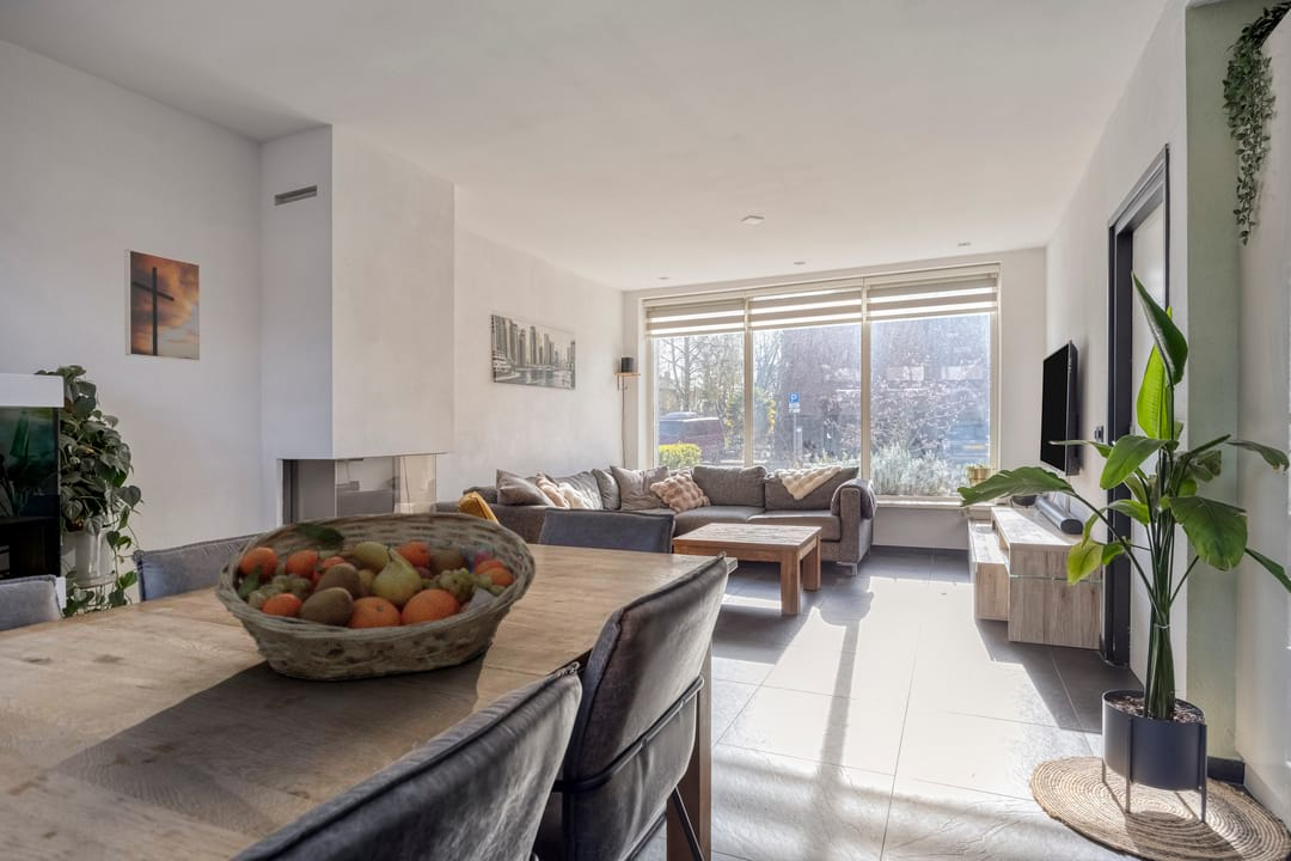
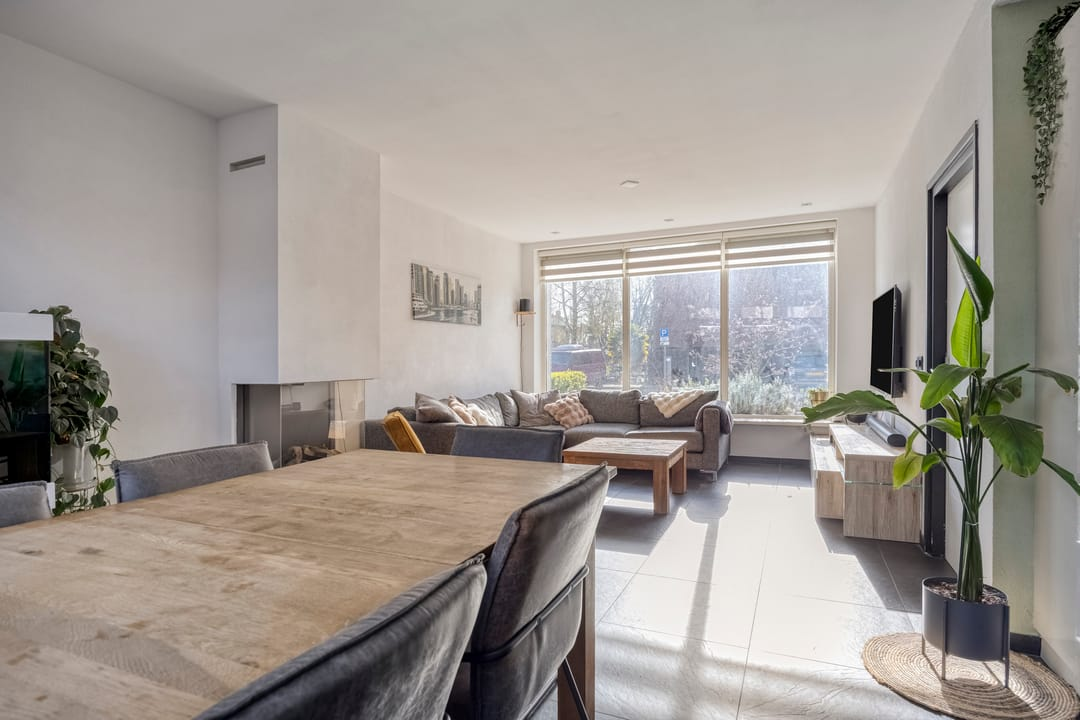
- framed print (164, 307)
- fruit basket (386, 586)
